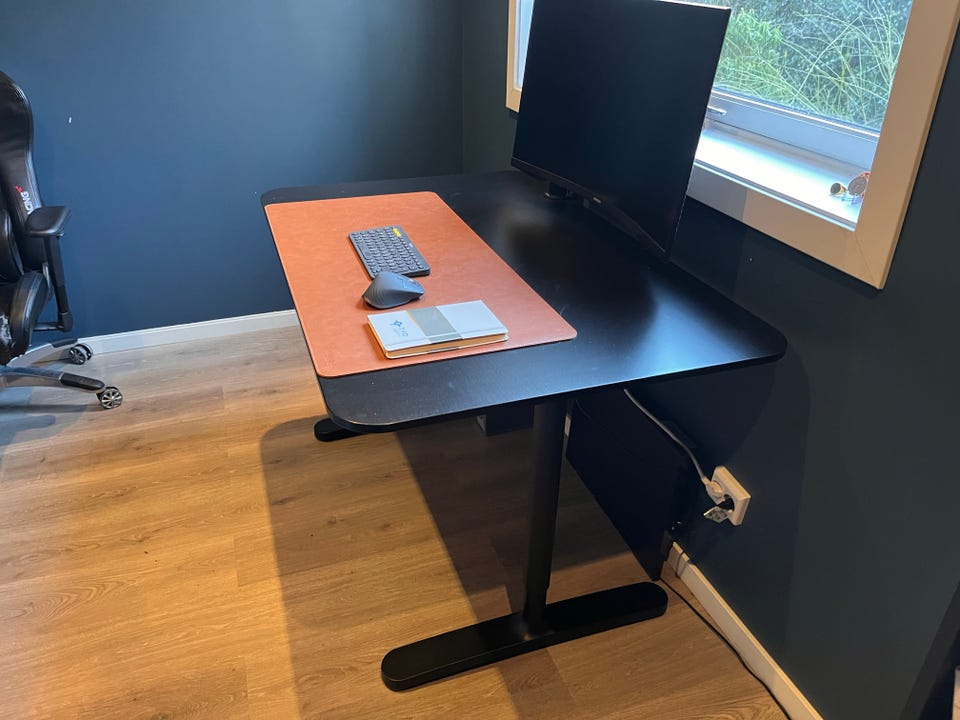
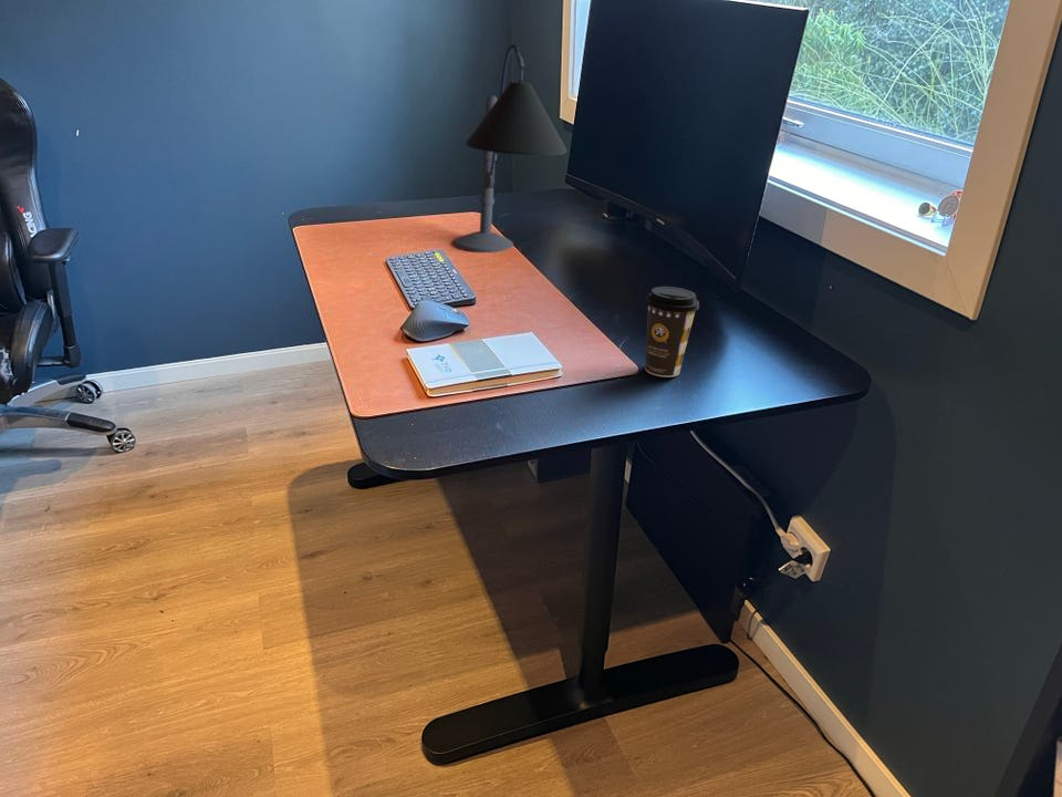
+ coffee cup (667, 332)
+ desk lamp (504, 153)
